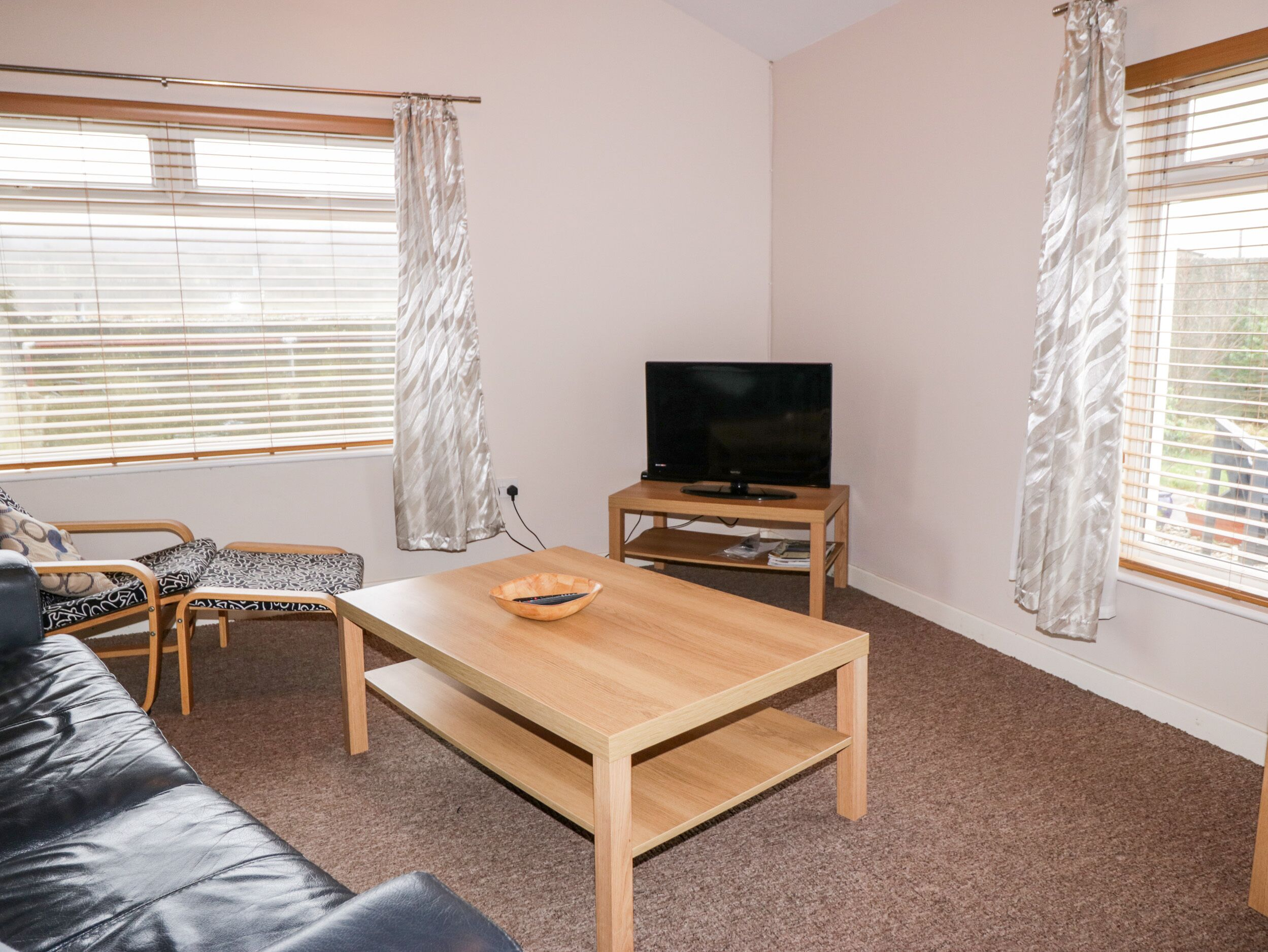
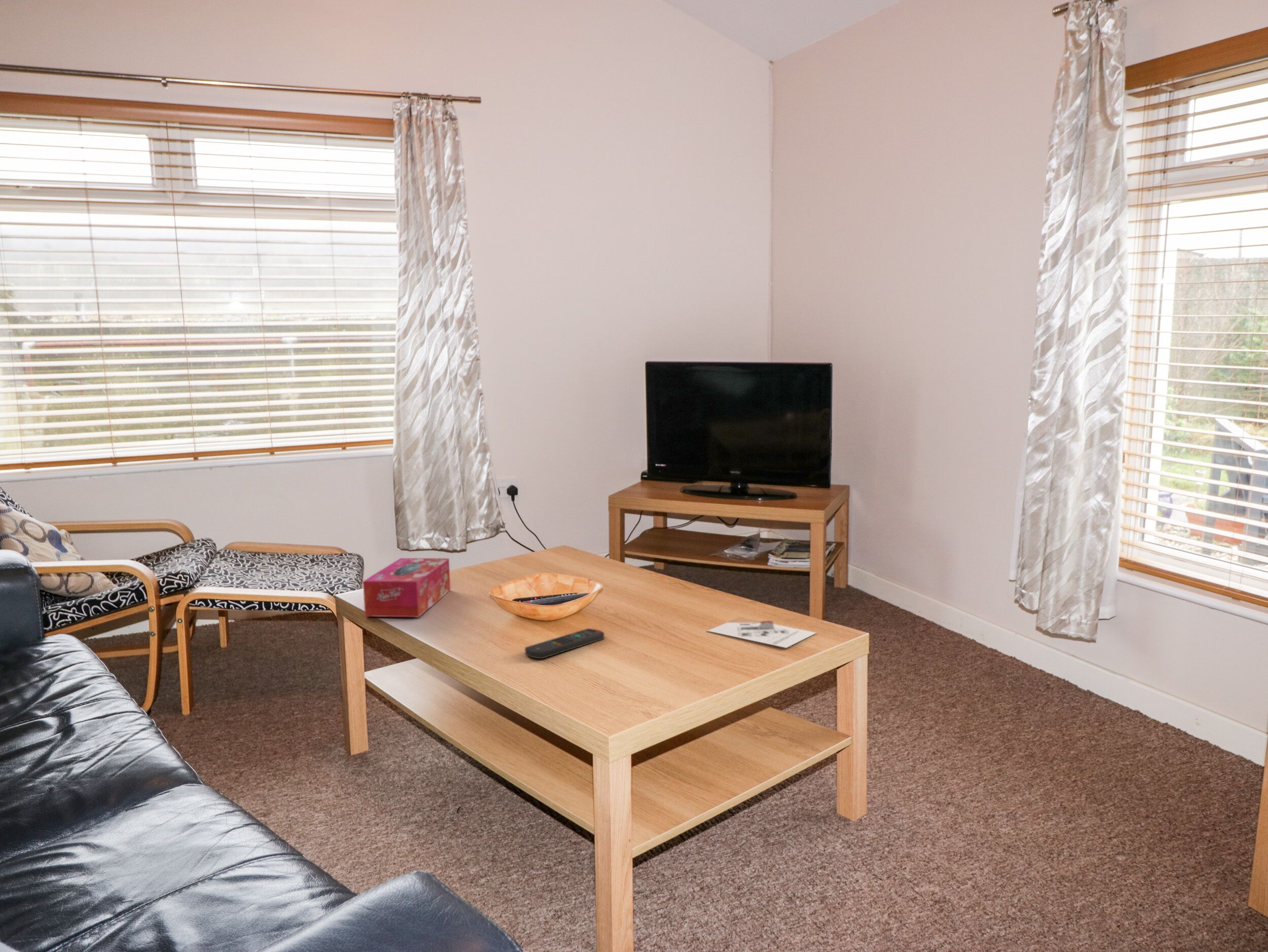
+ architectural model (761, 628)
+ tissue box (409, 586)
+ remote control (565, 642)
